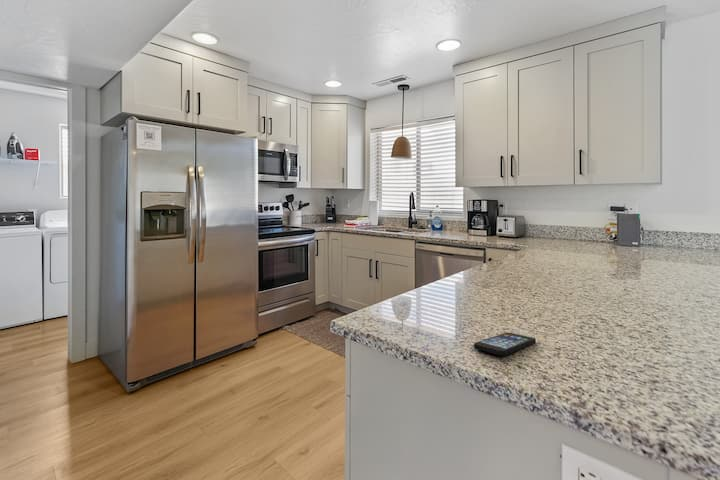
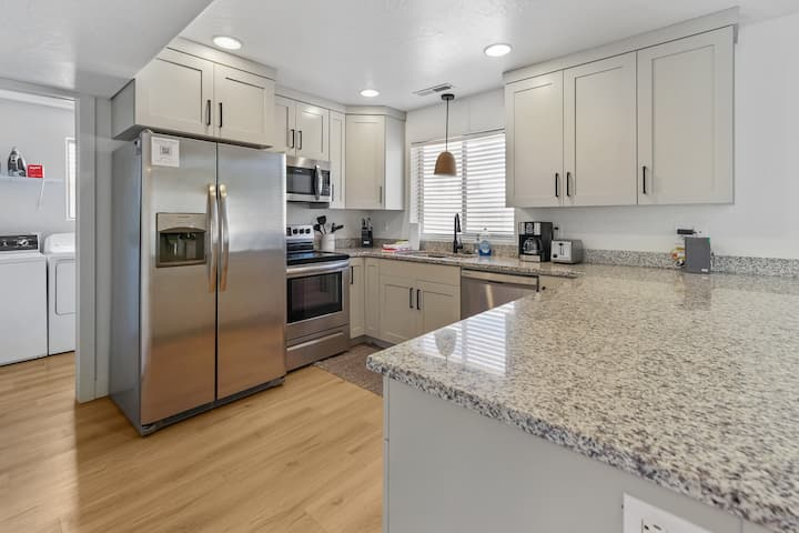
- smartphone (505, 343)
